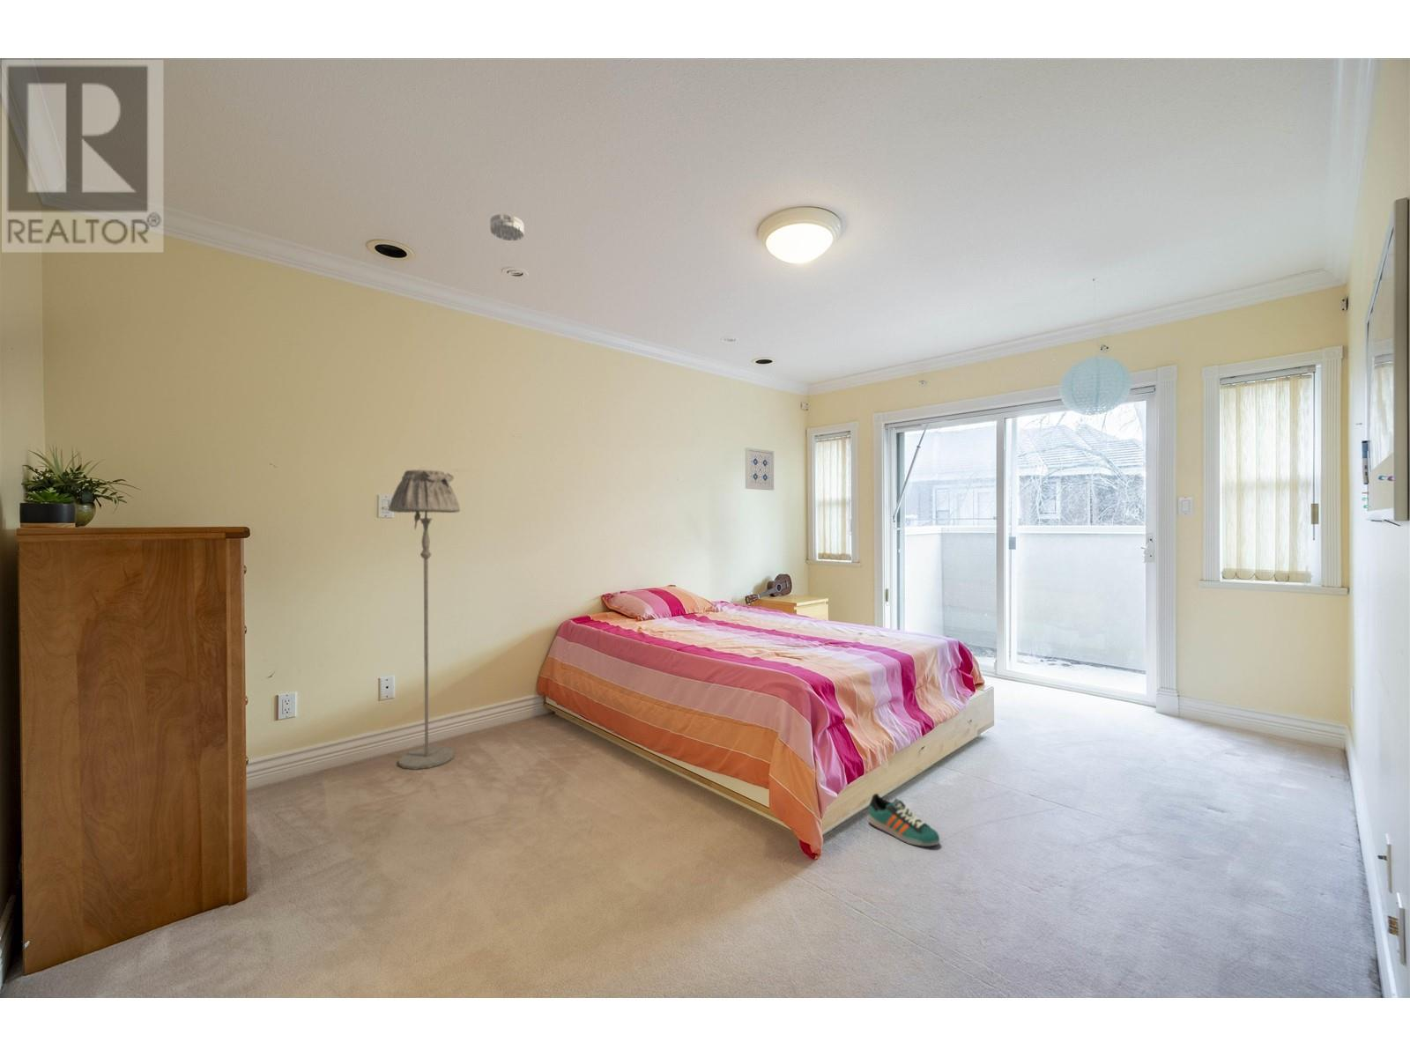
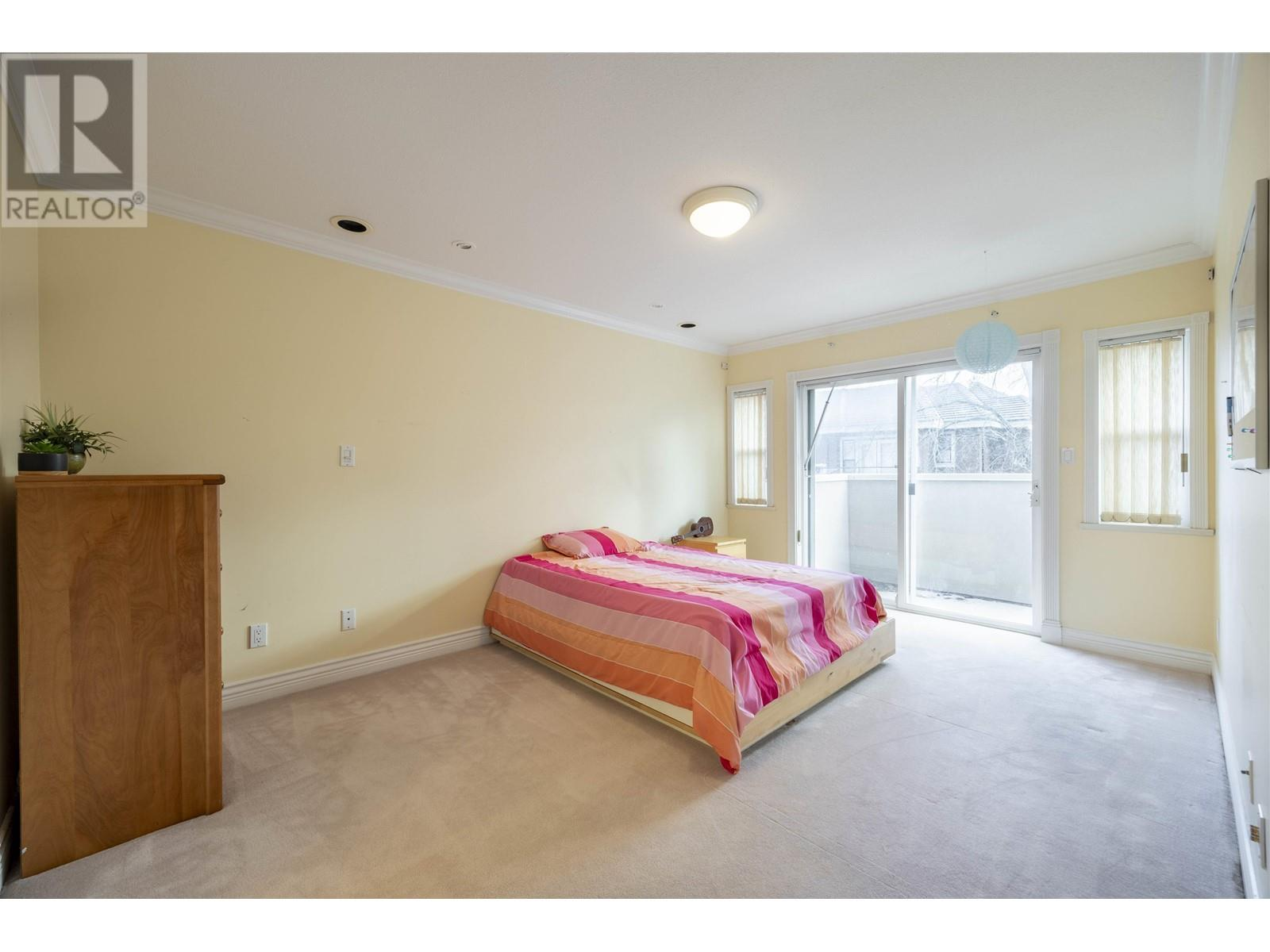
- wall art (759, 469)
- smoke detector (506, 226)
- floor lamp (425, 615)
- sneaker (902, 818)
